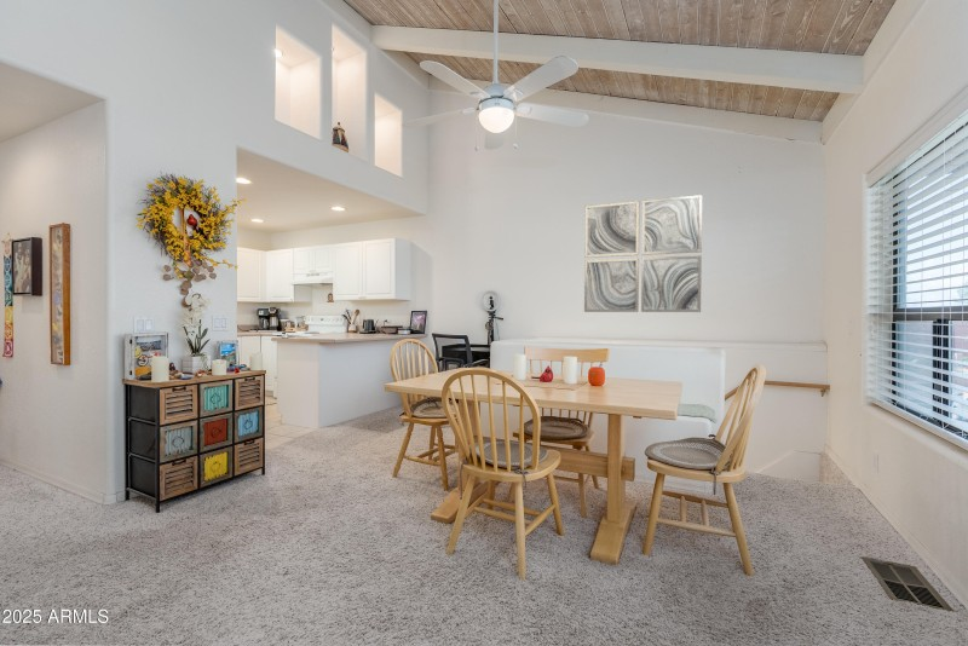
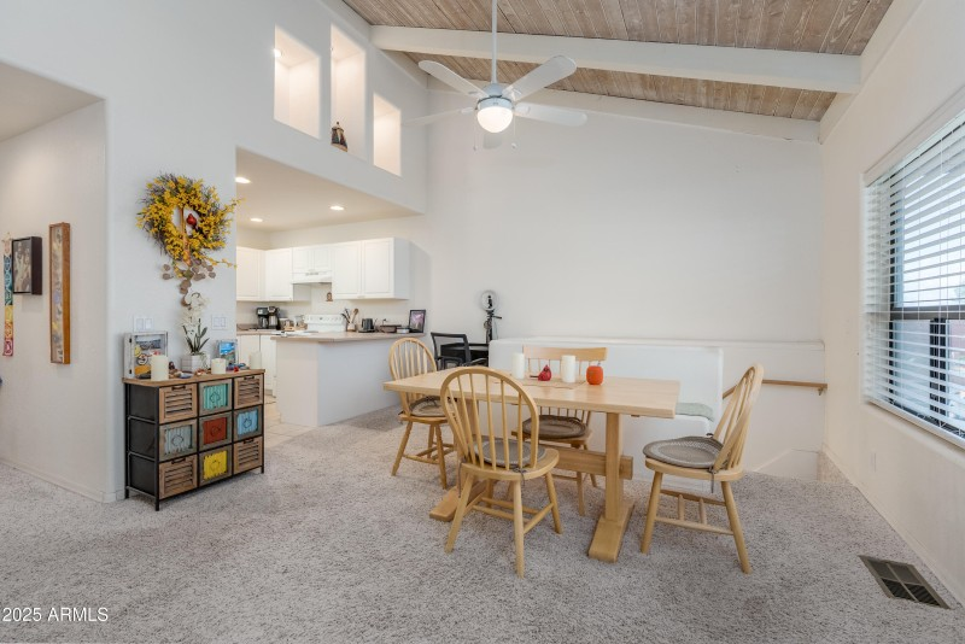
- wall art (641, 258)
